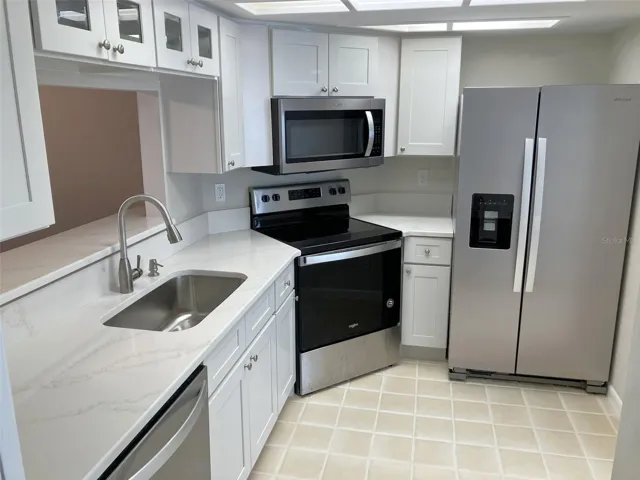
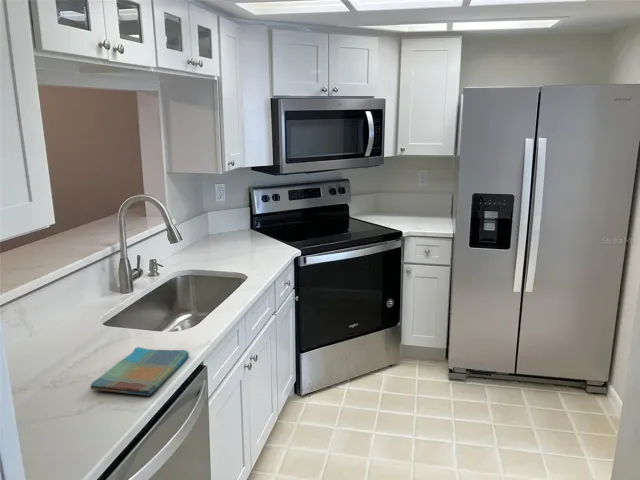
+ dish towel (143, 368)
